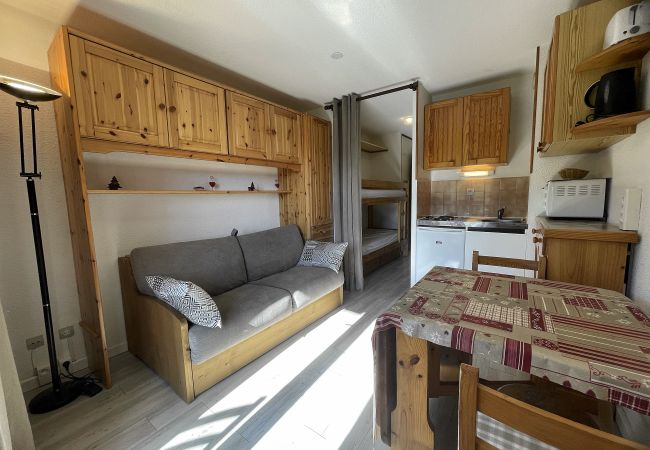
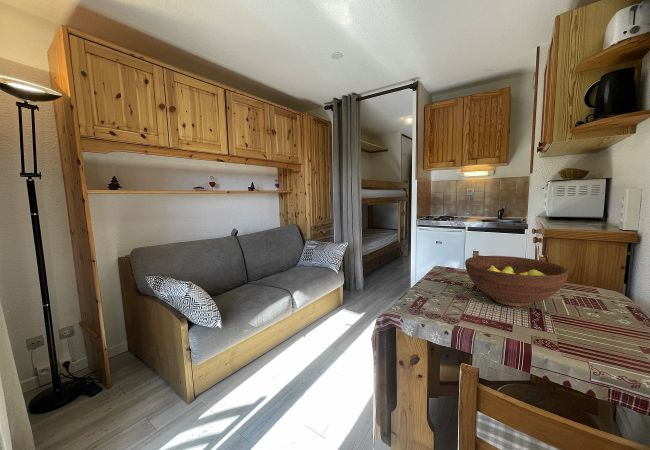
+ fruit bowl (511, 283)
